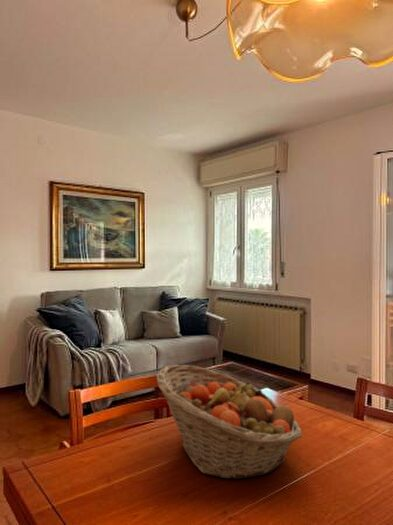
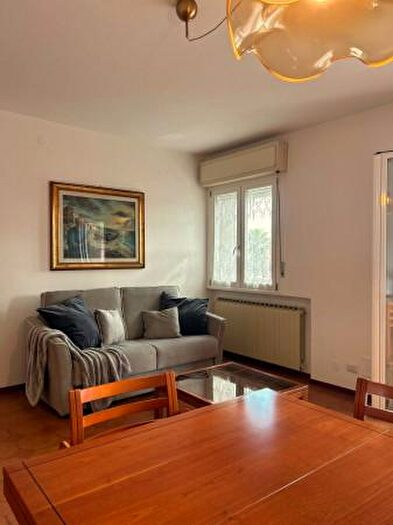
- fruit basket (225, 411)
